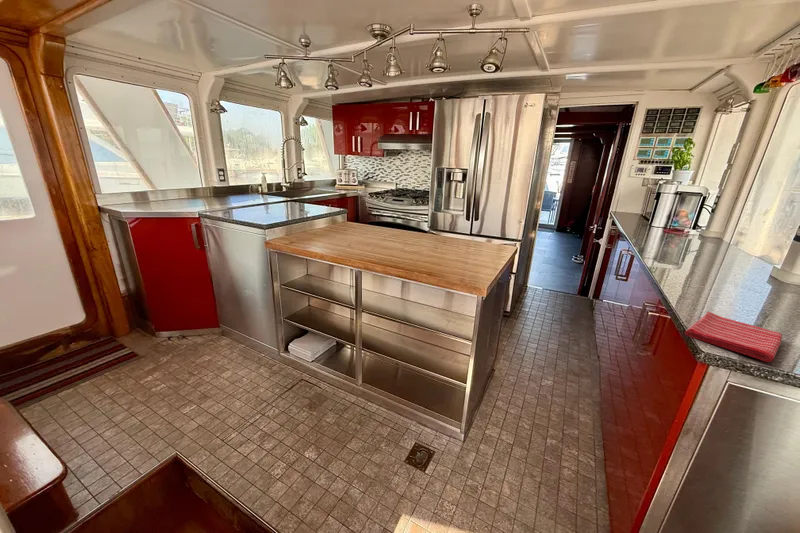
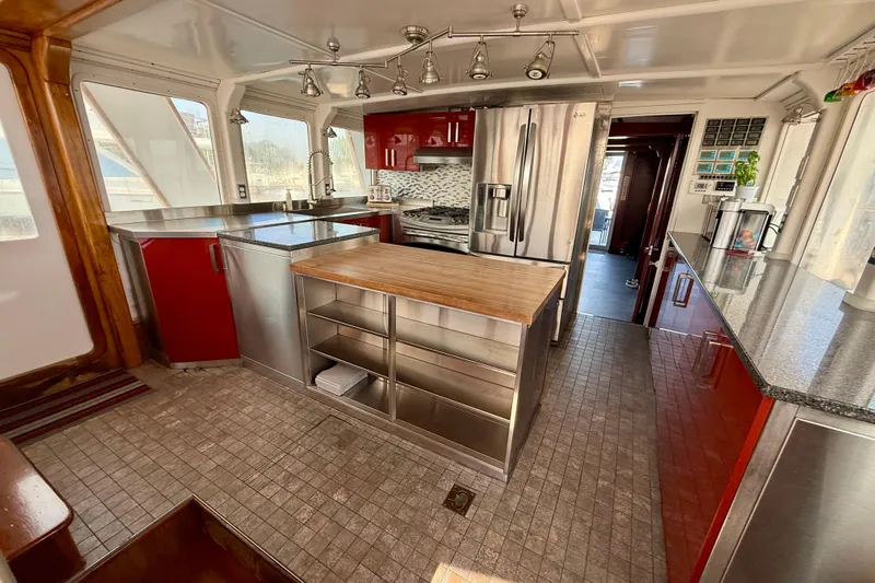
- dish towel (734, 333)
